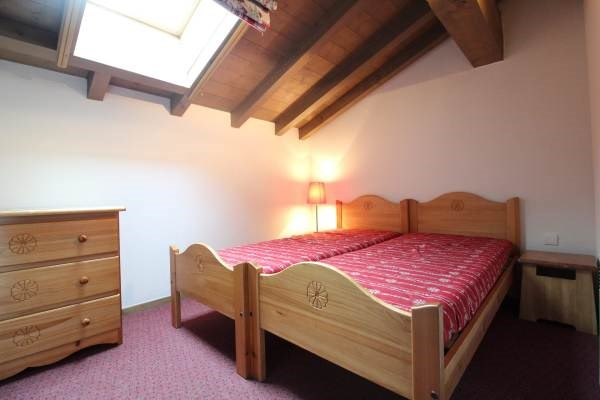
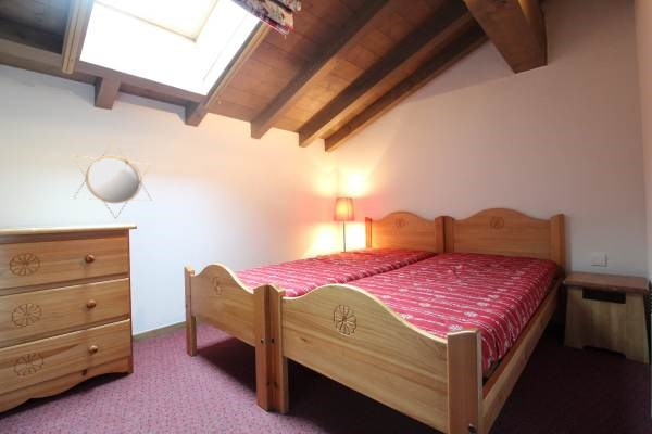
+ home mirror (114, 179)
